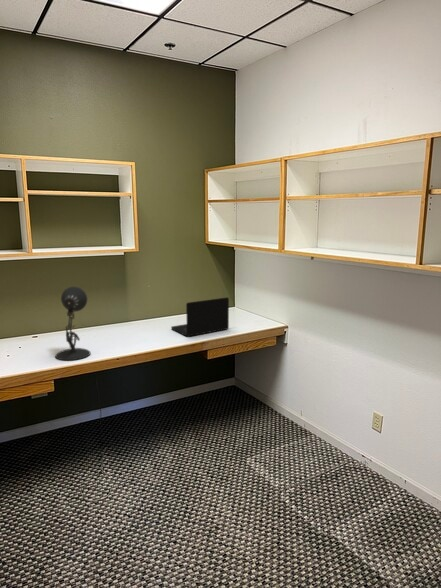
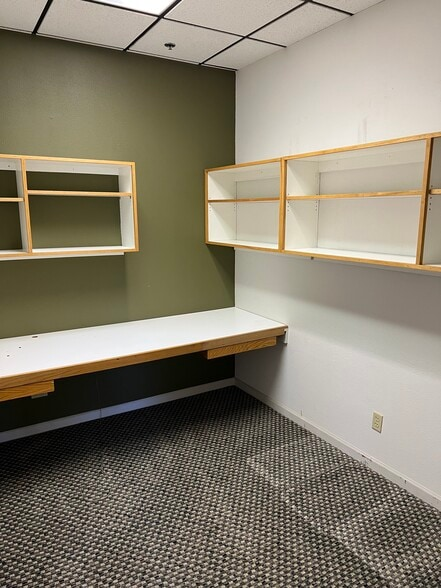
- laptop (199, 313)
- desk lamp (71, 322)
